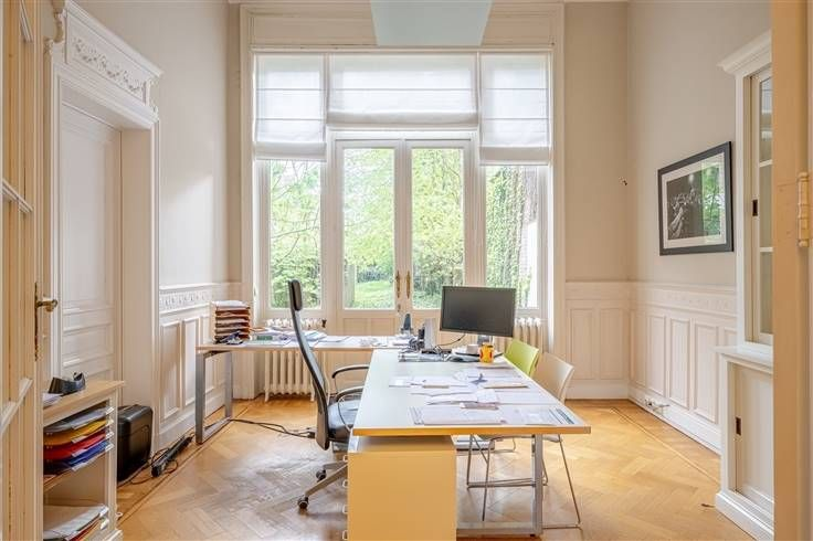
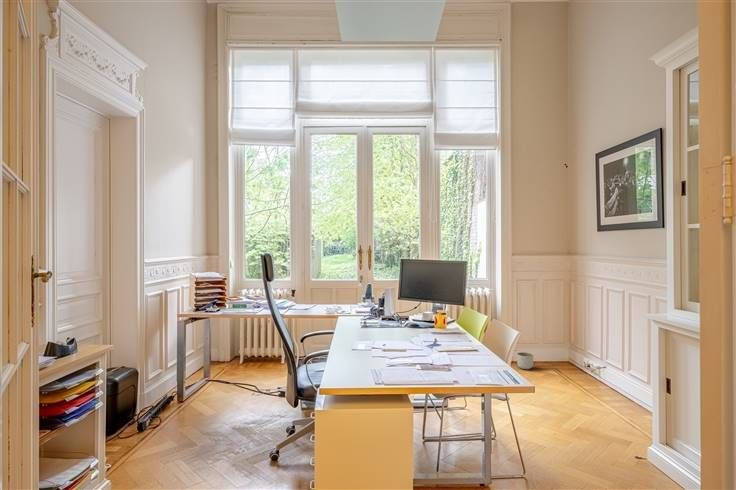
+ planter (525, 361)
